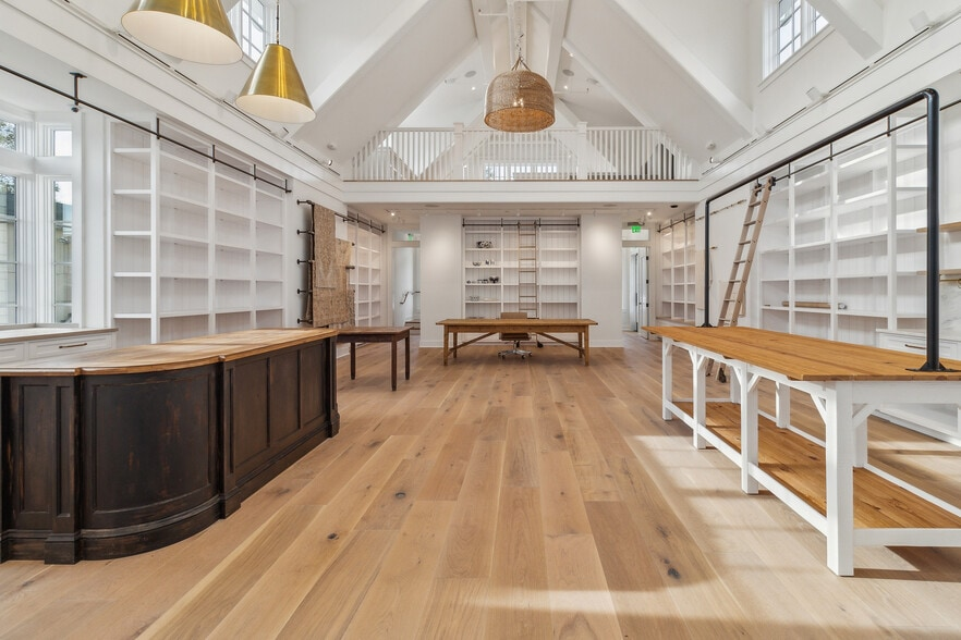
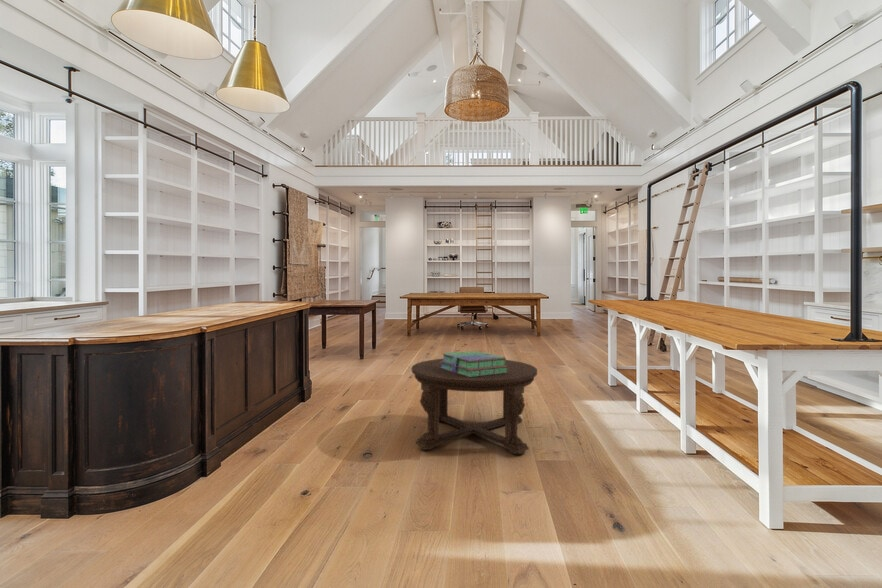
+ coffee table (473, 391)
+ stack of books (473, 362)
